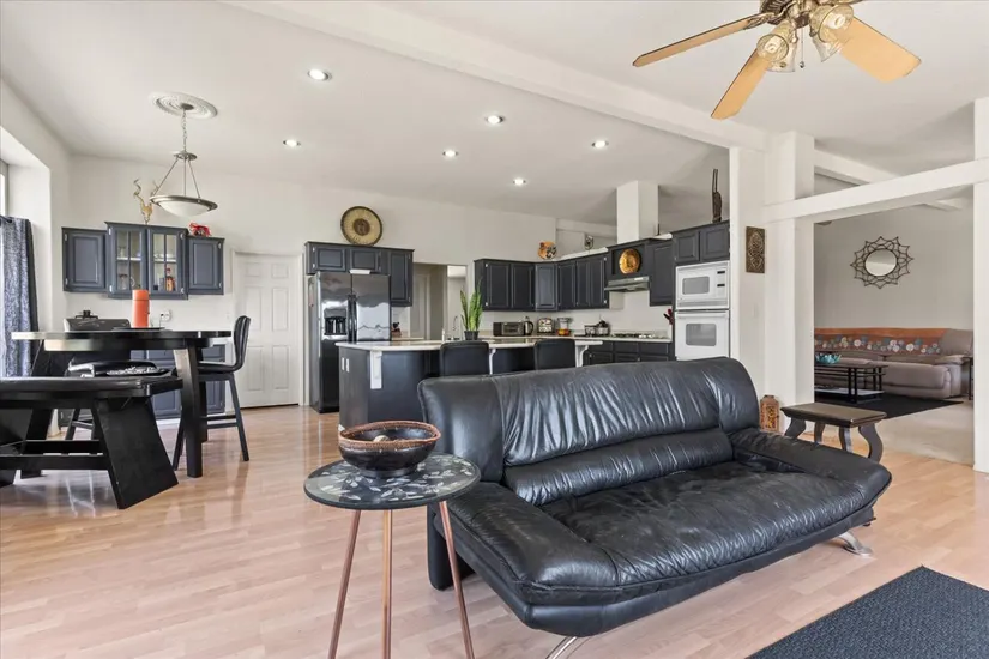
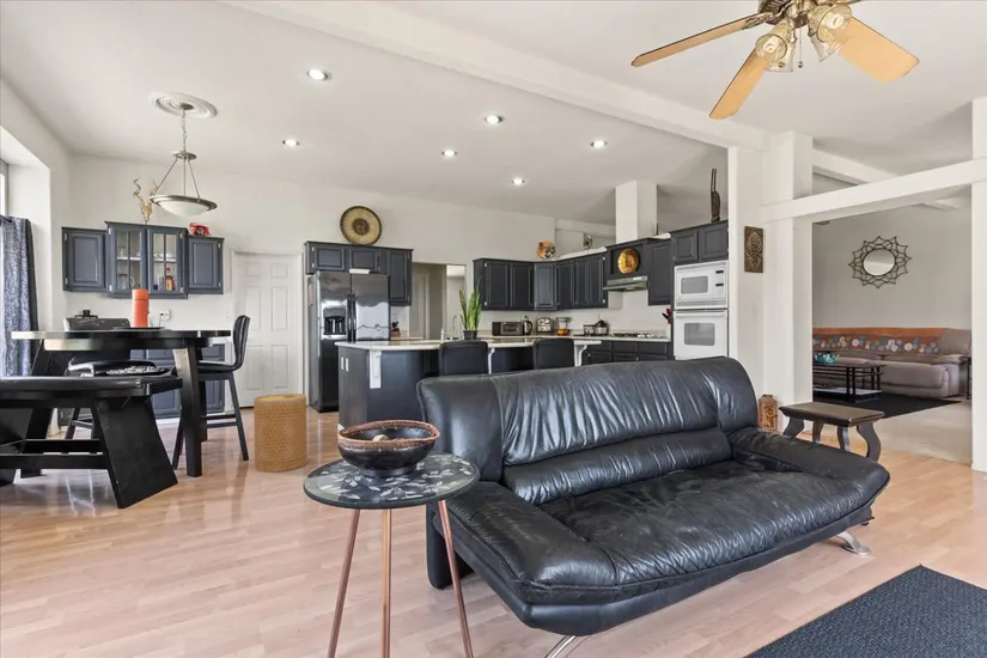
+ basket (281, 431)
